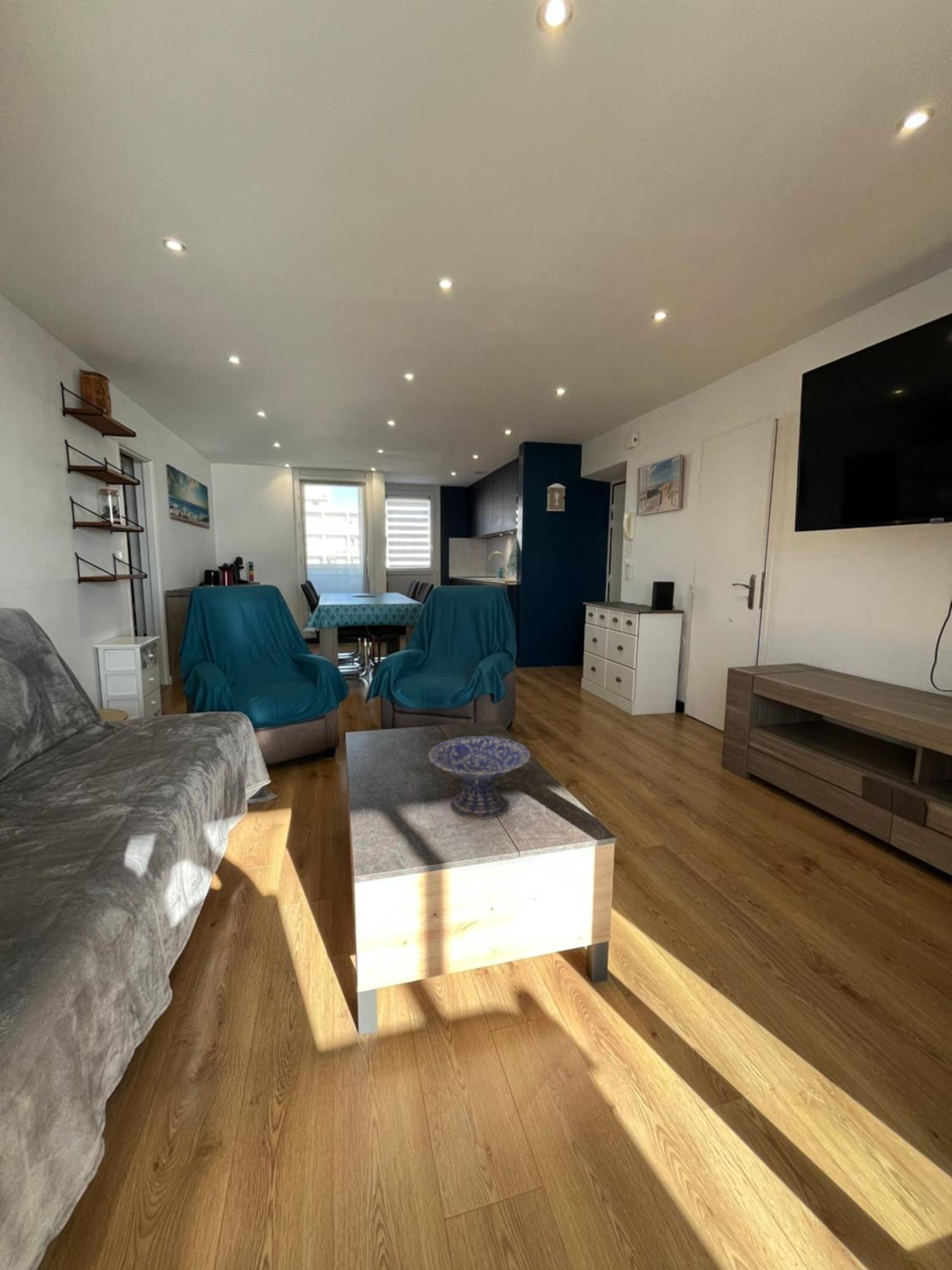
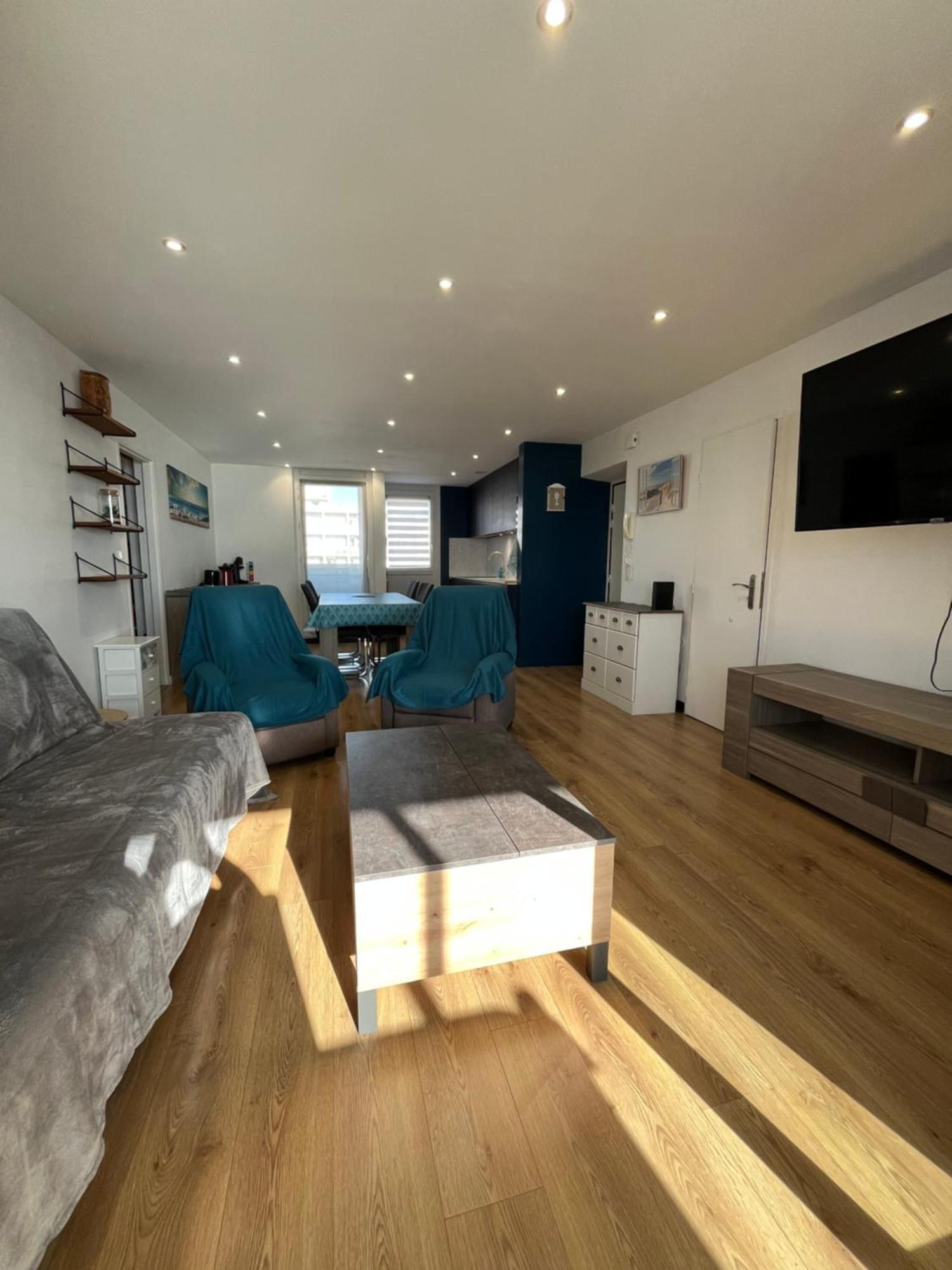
- decorative bowl (479, 778)
